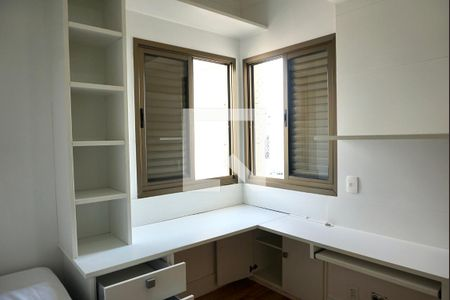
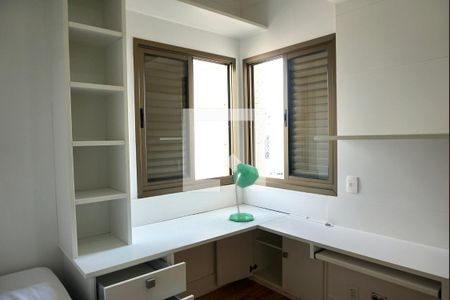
+ desk lamp (242, 187)
